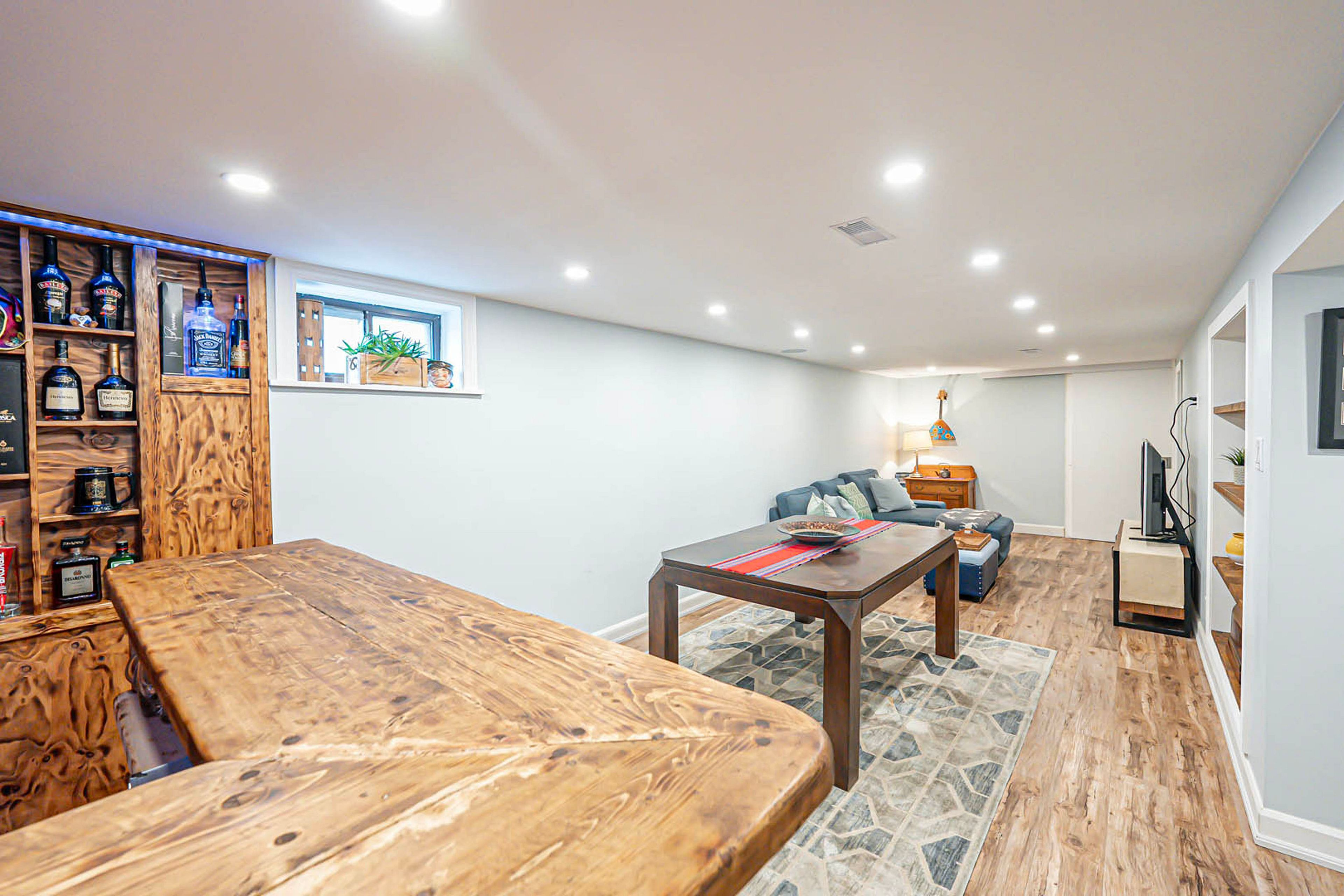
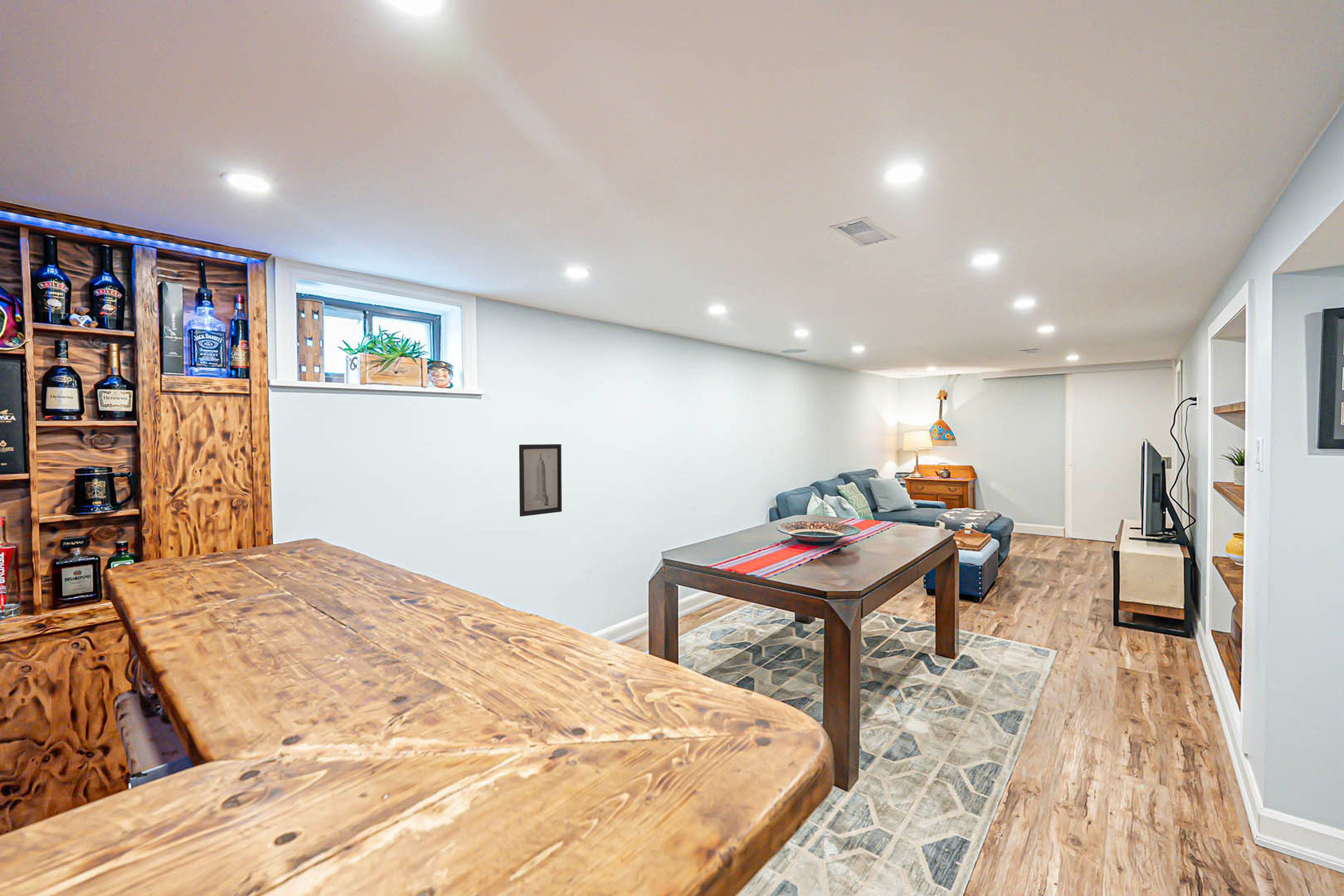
+ wall art (541, 479)
